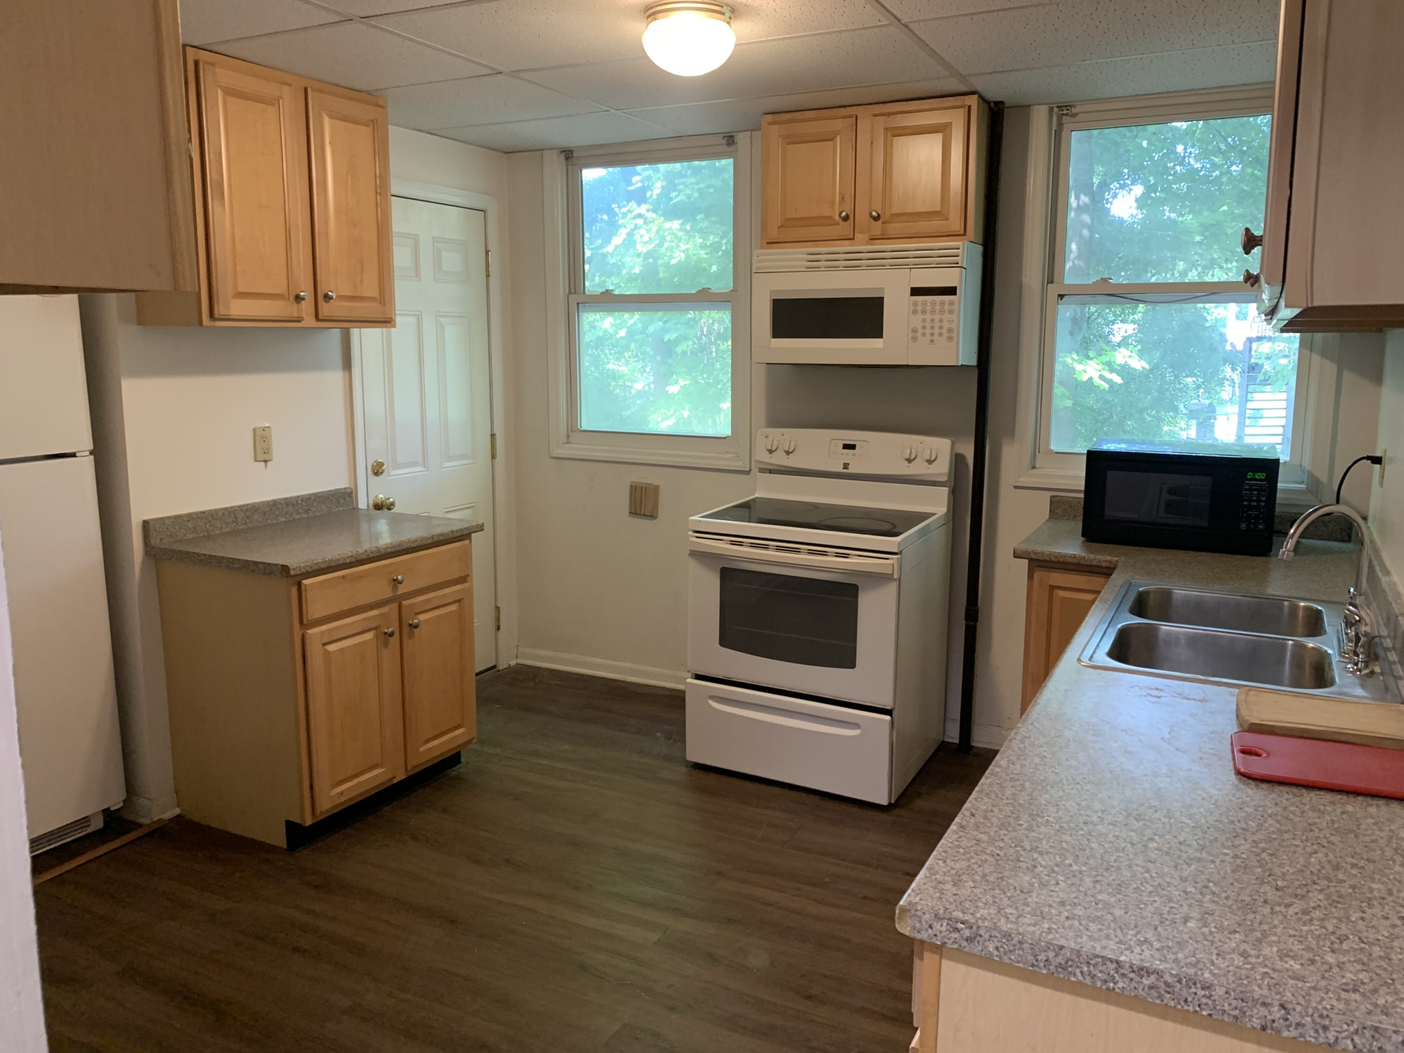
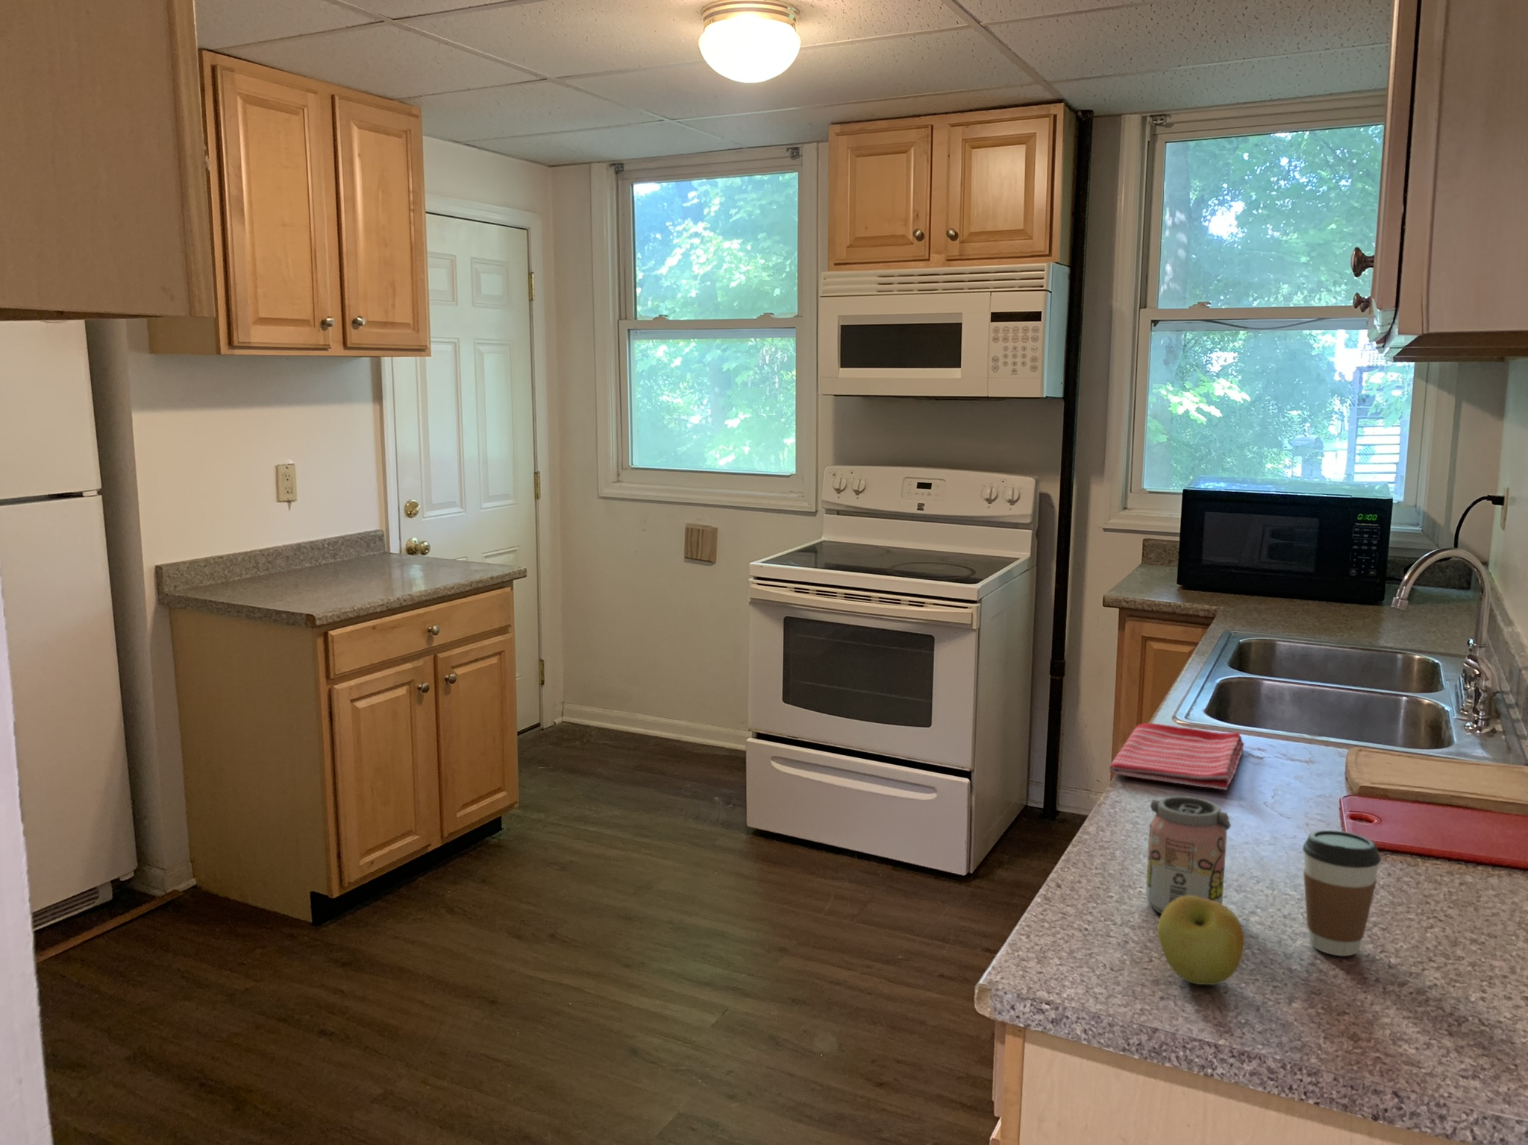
+ apple (1200, 942)
+ beverage can (1188, 855)
+ dish towel (1179, 752)
+ coffee cup (1338, 892)
